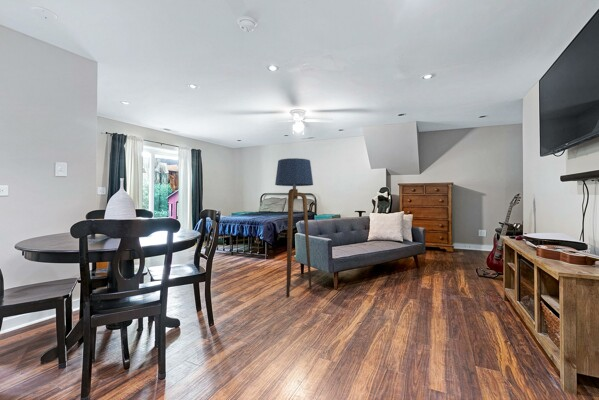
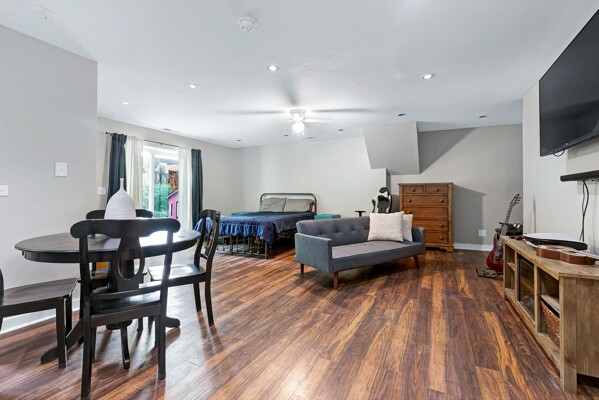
- floor lamp (292, 225)
